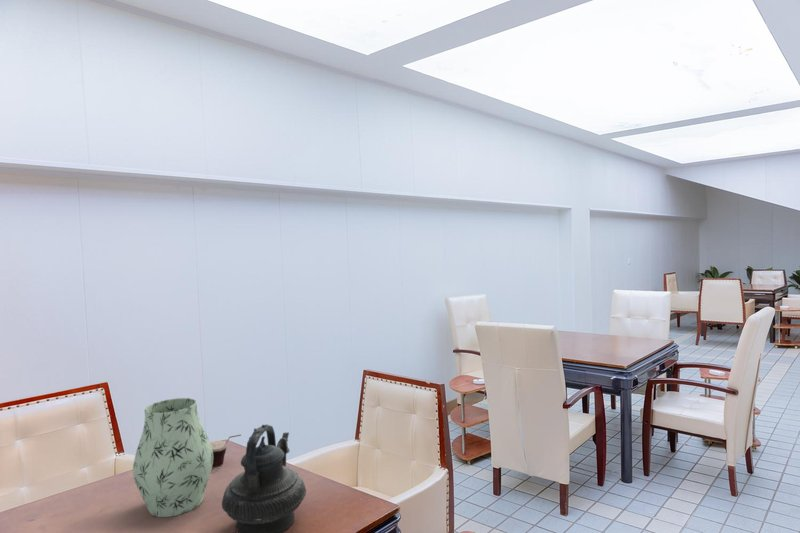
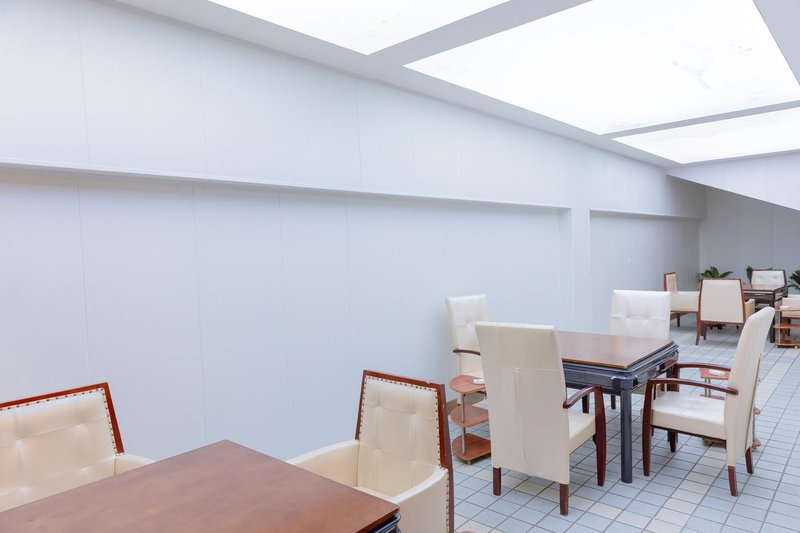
- vase (173, 454)
- cup (224, 449)
- teapot (270, 468)
